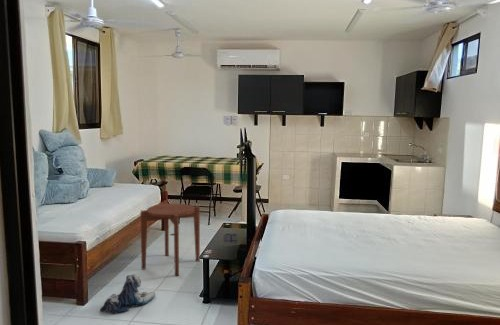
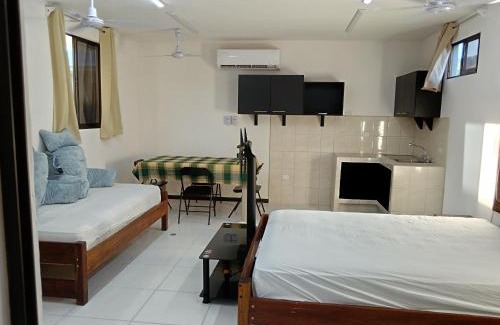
- side table (168, 236)
- plush toy (128, 289)
